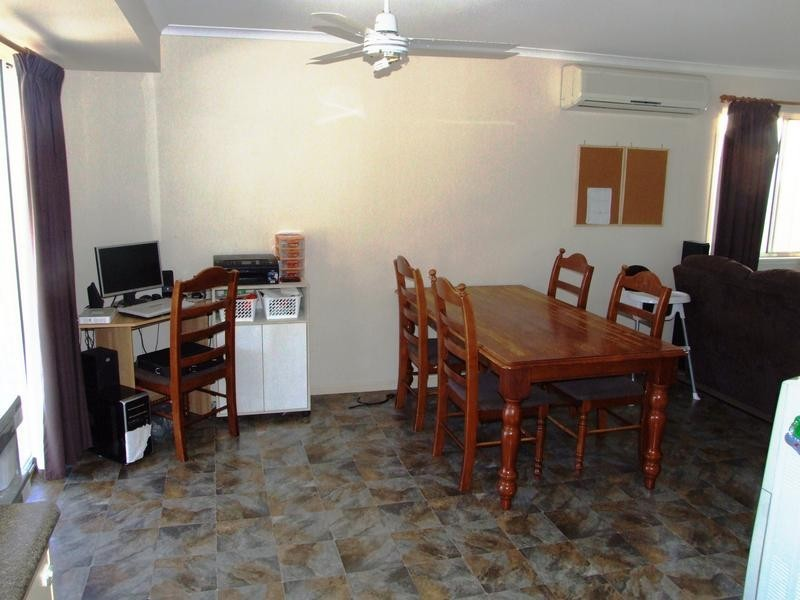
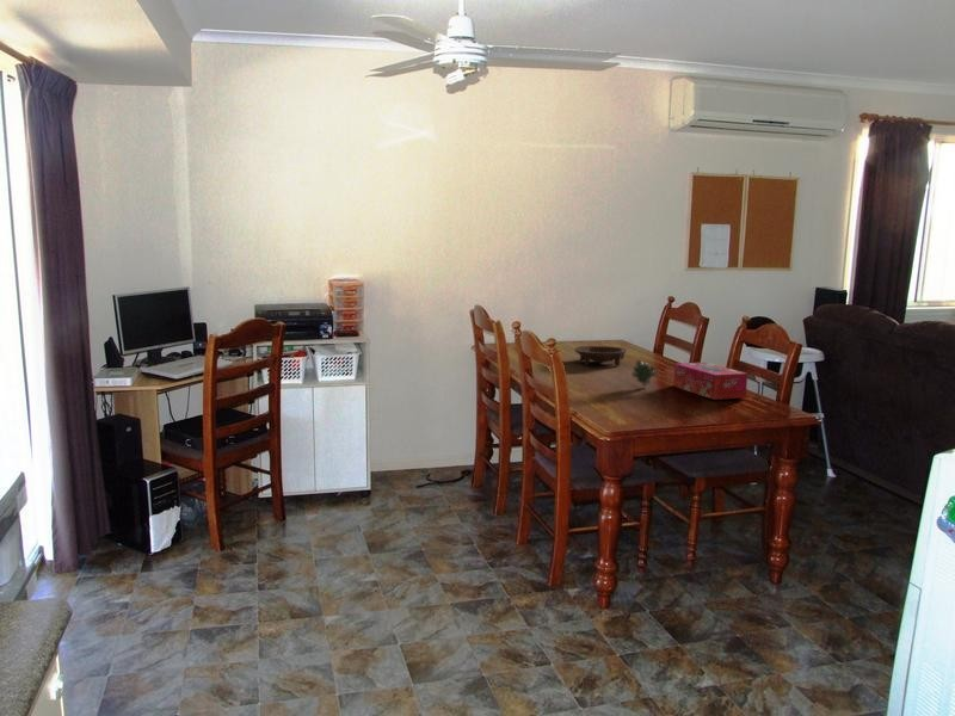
+ tissue box (709, 379)
+ bowl (599, 356)
+ flower (643, 374)
